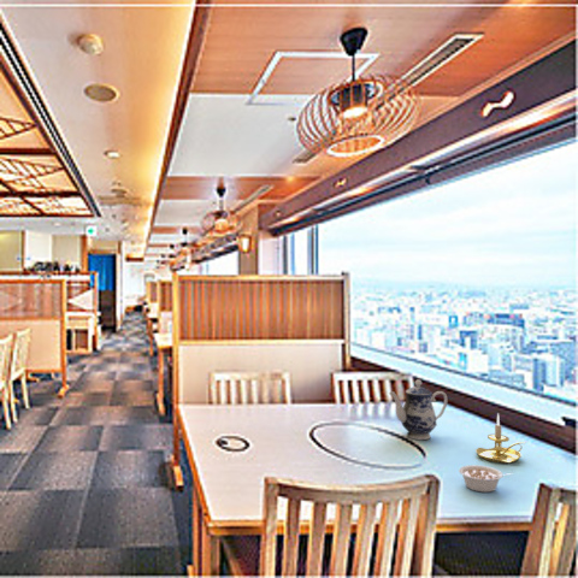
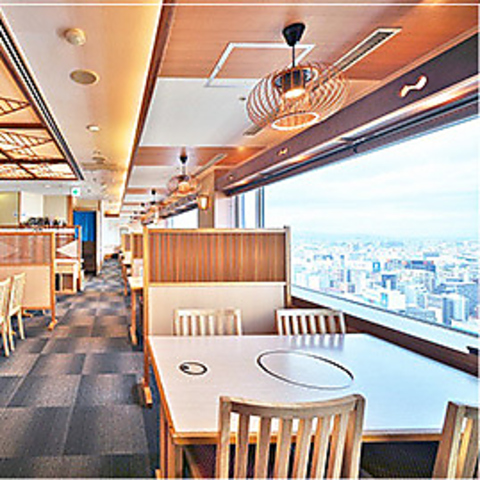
- legume (482, 477)
- teapot (418, 407)
- candle holder (501, 435)
